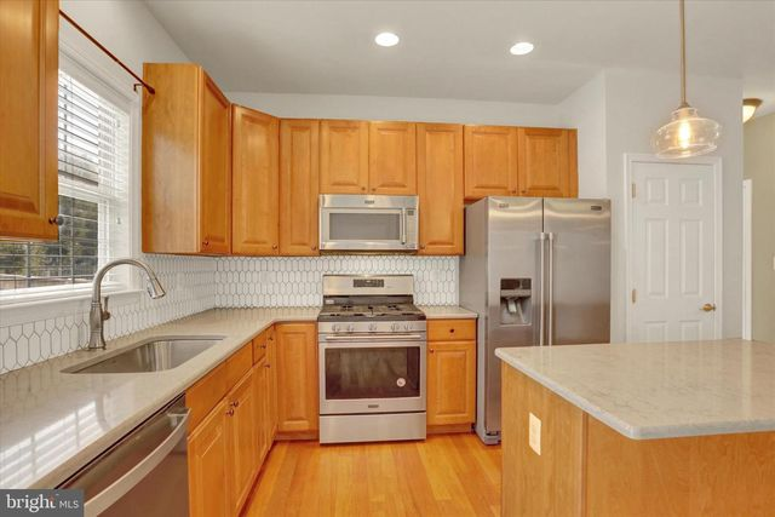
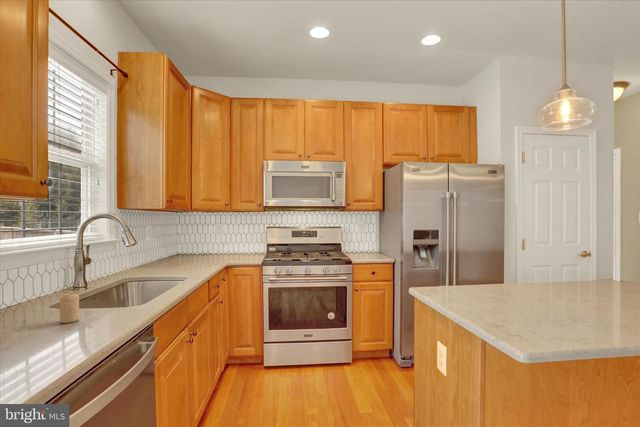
+ candle (69, 307)
